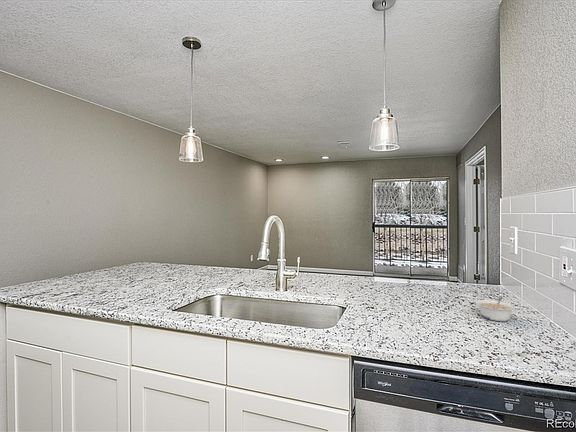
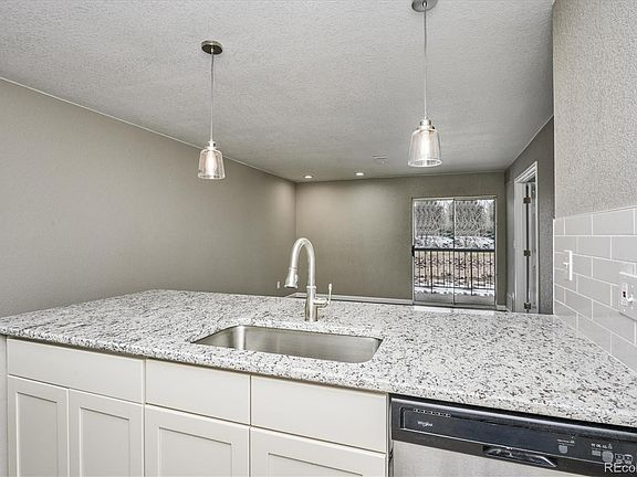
- legume (494, 309)
